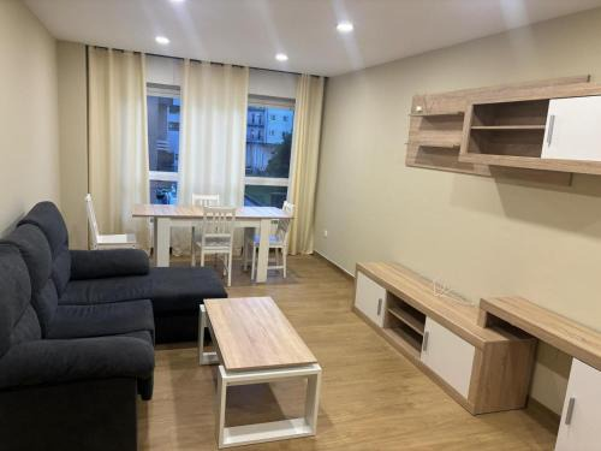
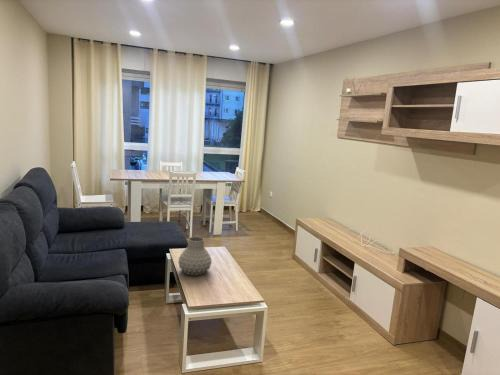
+ vase (195, 255)
